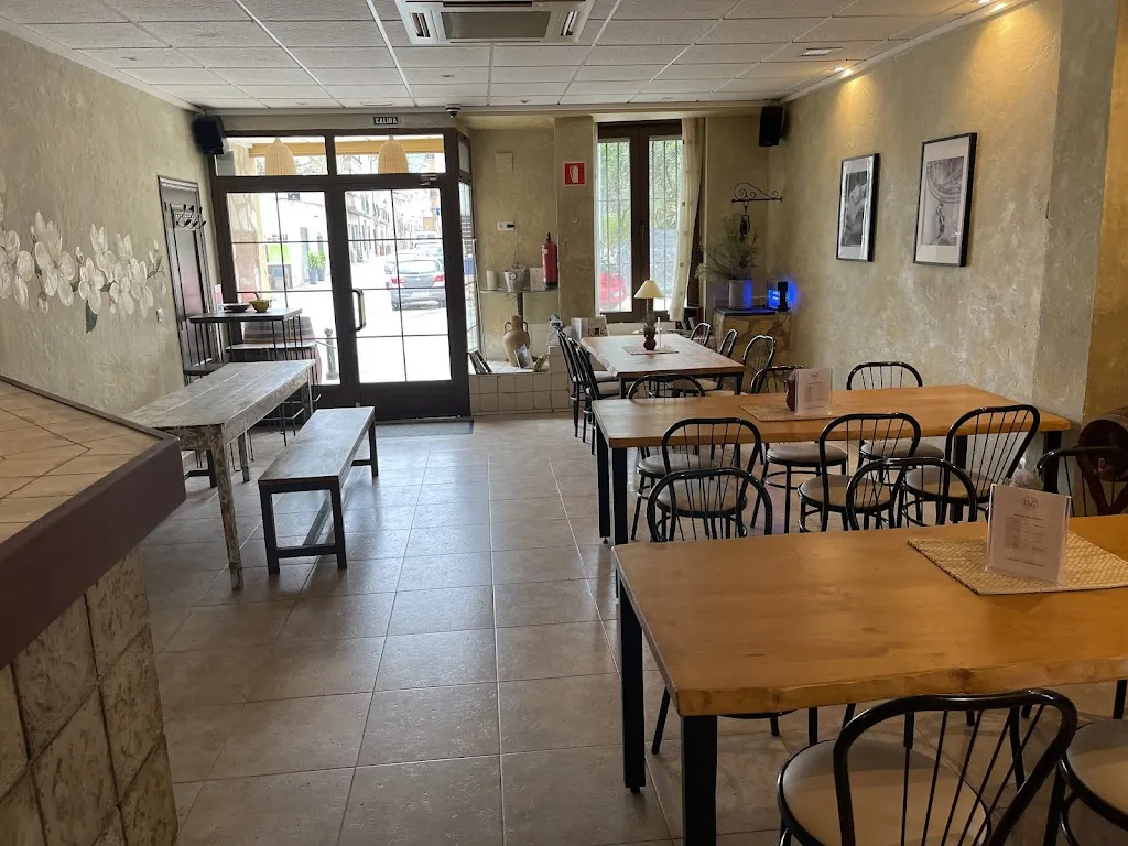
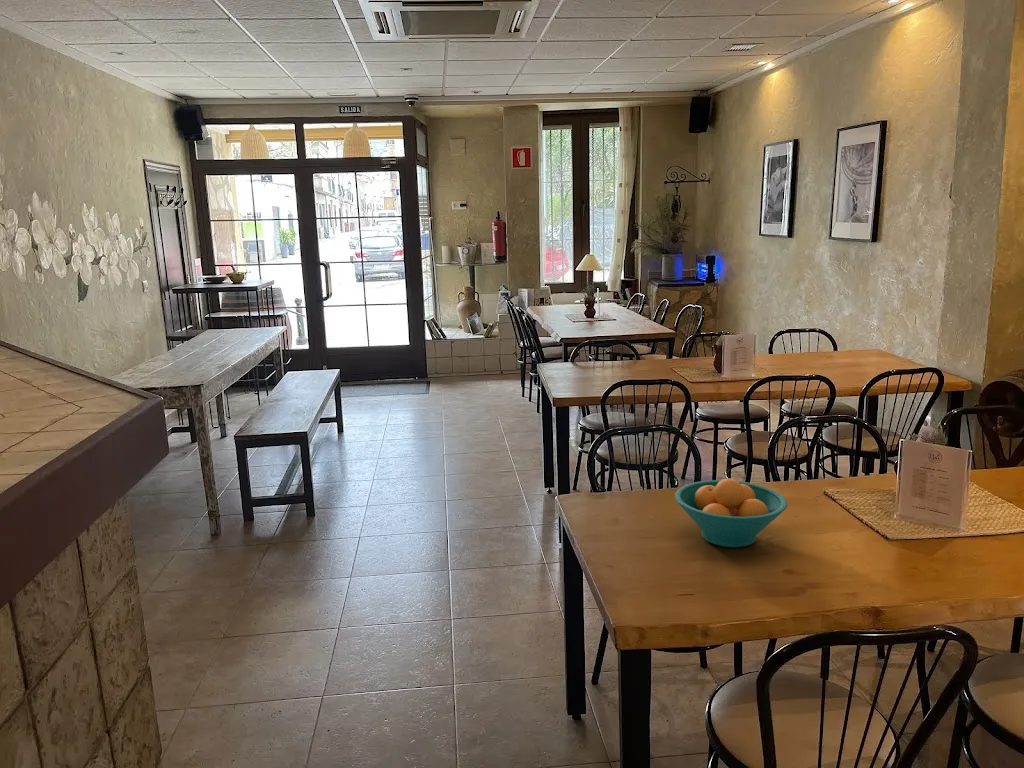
+ fruit bowl (729, 508)
